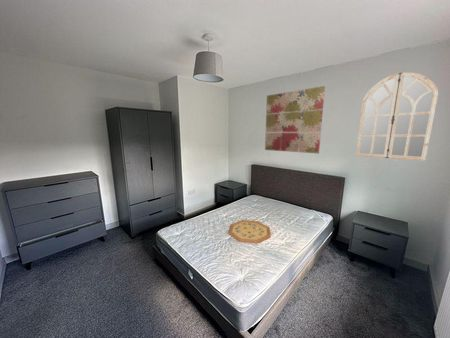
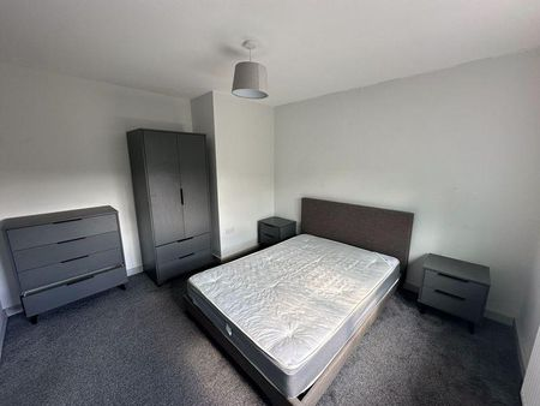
- wall art (290, 122)
- decorative tray (249, 230)
- home mirror (393, 117)
